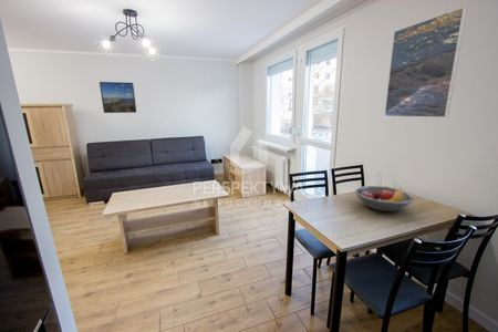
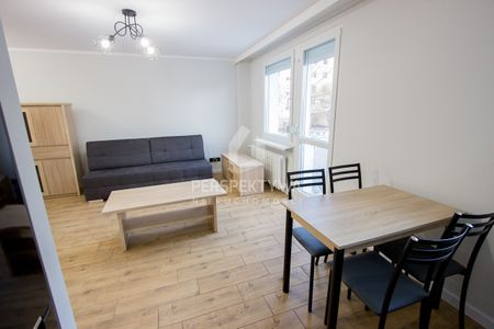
- fruit bowl (382, 198)
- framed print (118, 97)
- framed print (418, 71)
